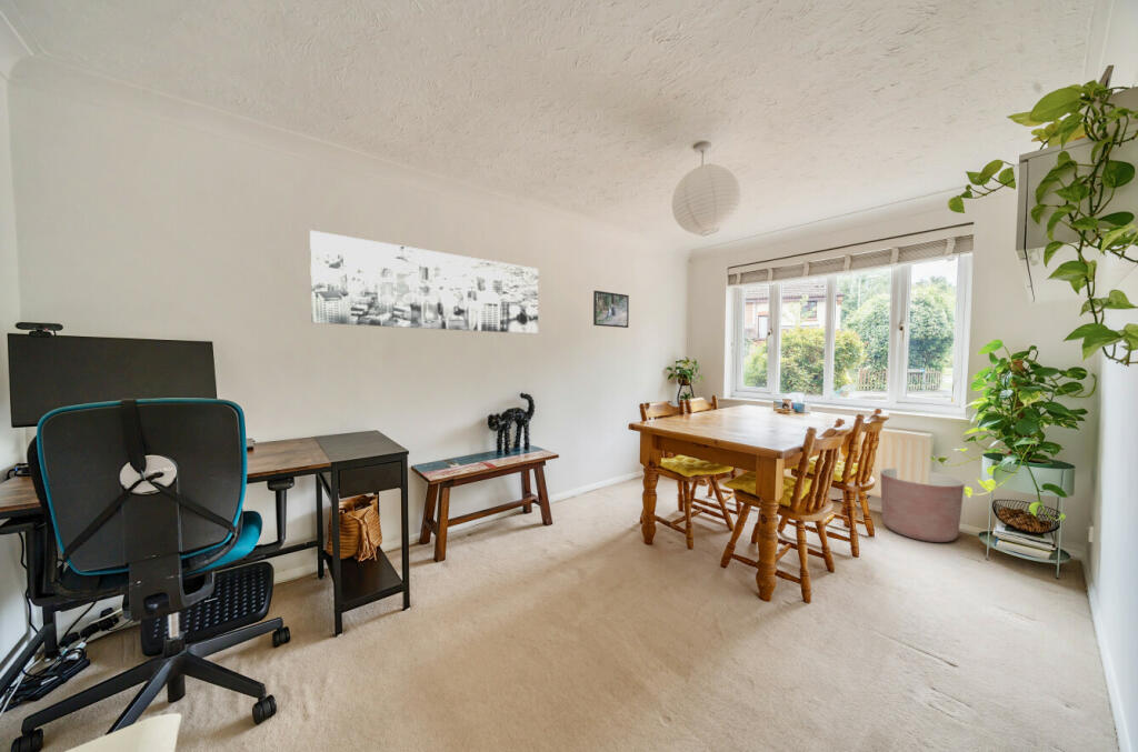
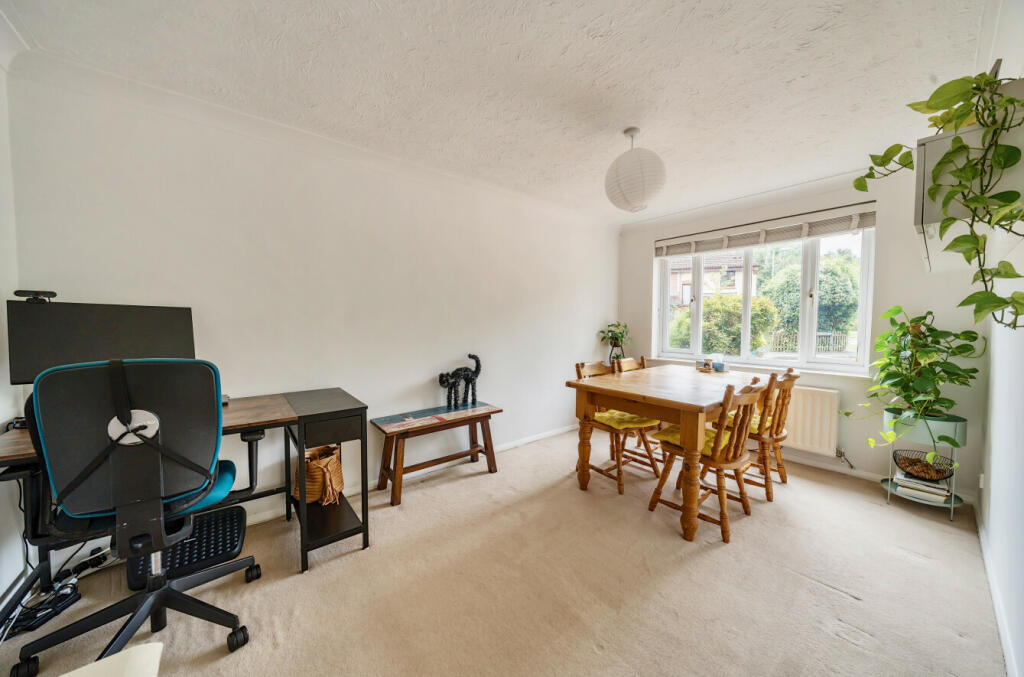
- planter (919, 504)
- wall art (442, 291)
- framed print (611, 309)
